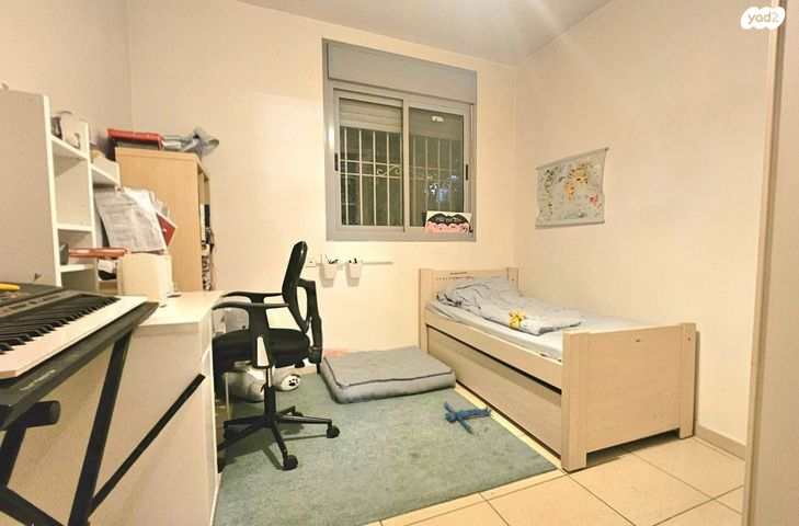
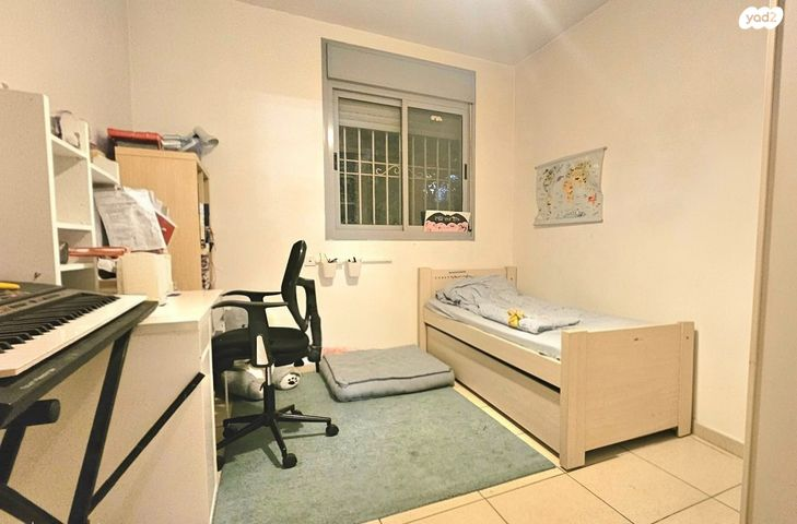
- plush toy (468, 412)
